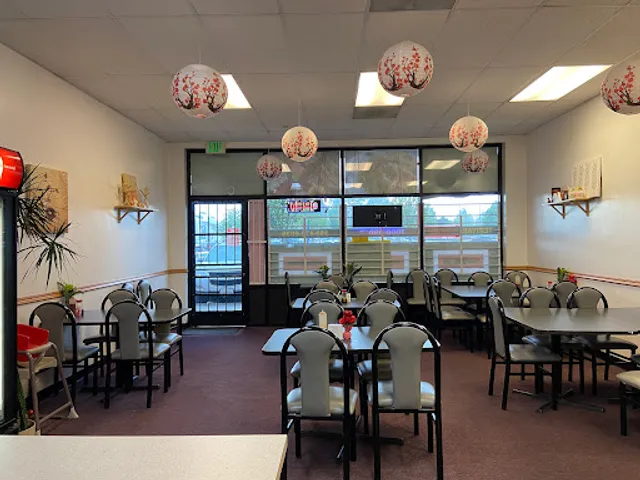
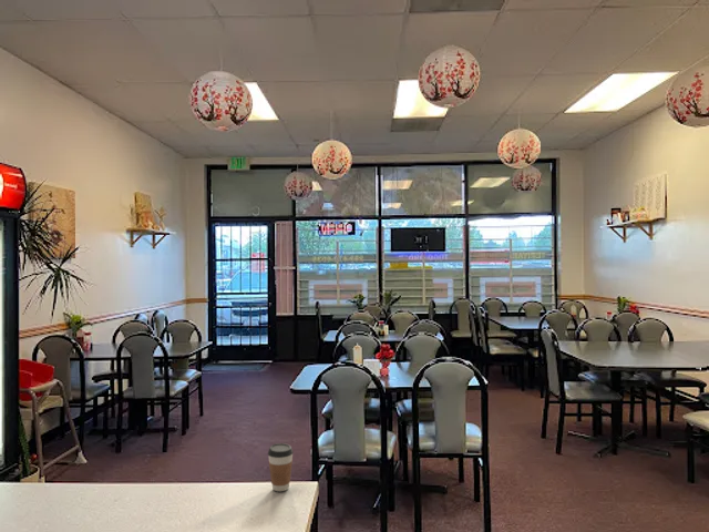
+ coffee cup (280, 467)
